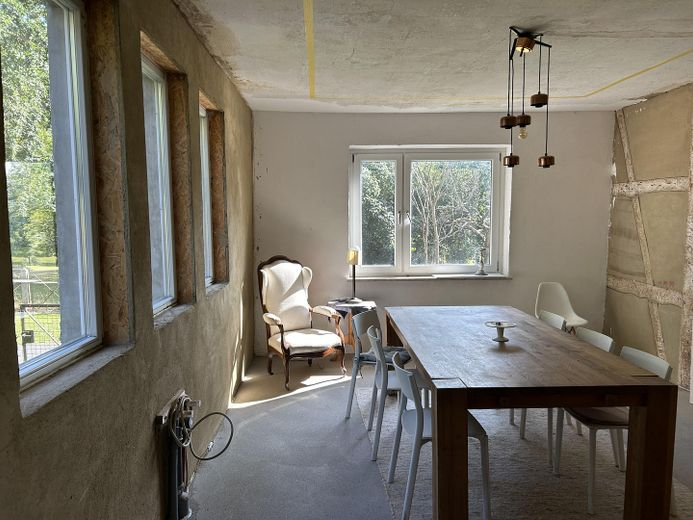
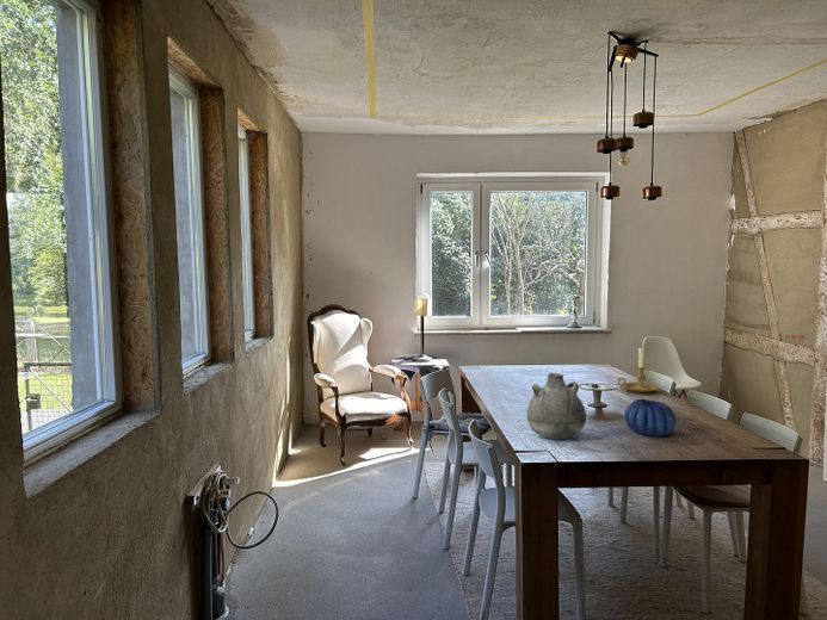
+ decorative bowl (649, 416)
+ vase (556, 404)
+ candle holder (641, 367)
